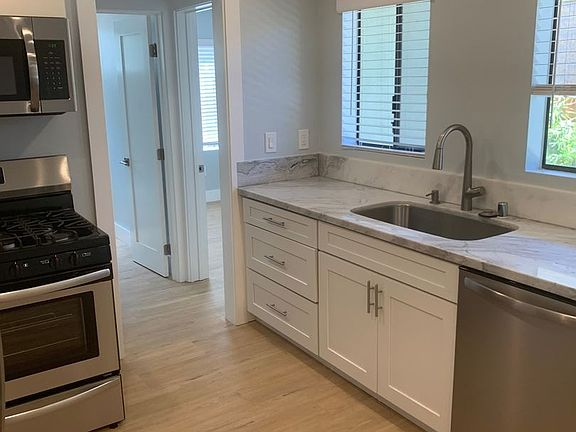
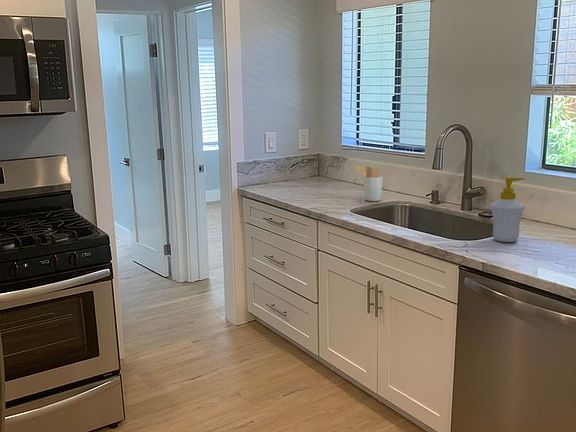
+ soap bottle (507, 208)
+ utensil holder (368, 182)
